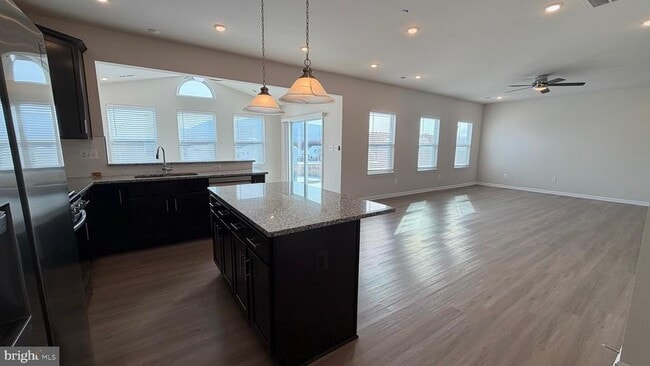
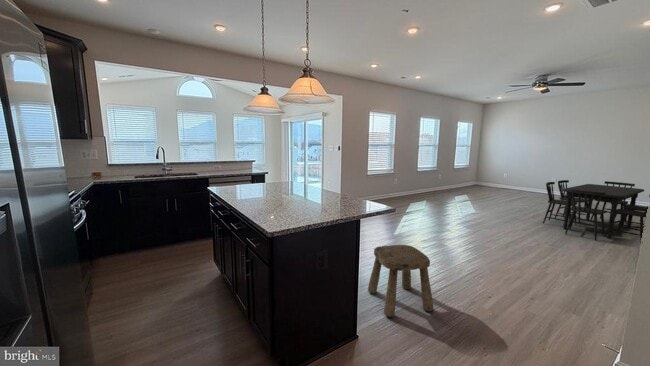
+ stool (402, 277)
+ dining table (597, 207)
